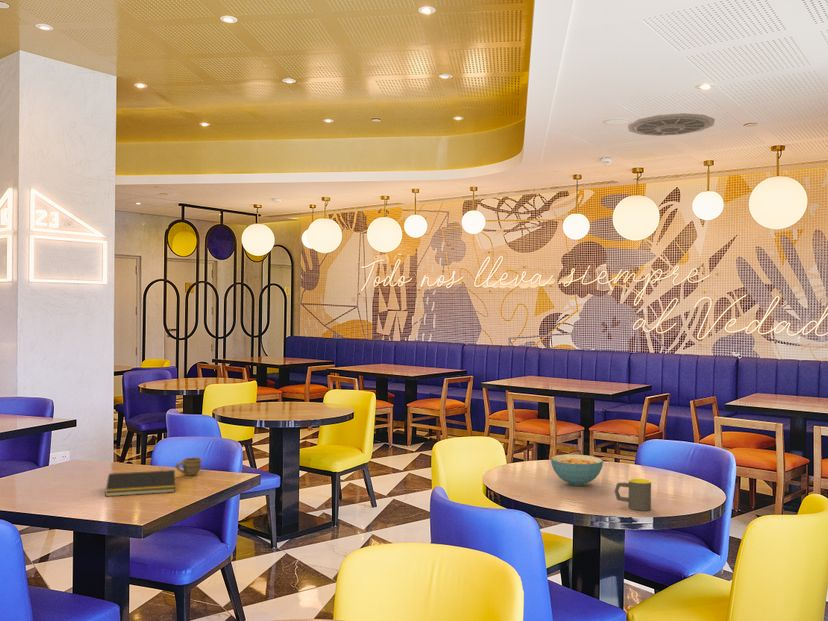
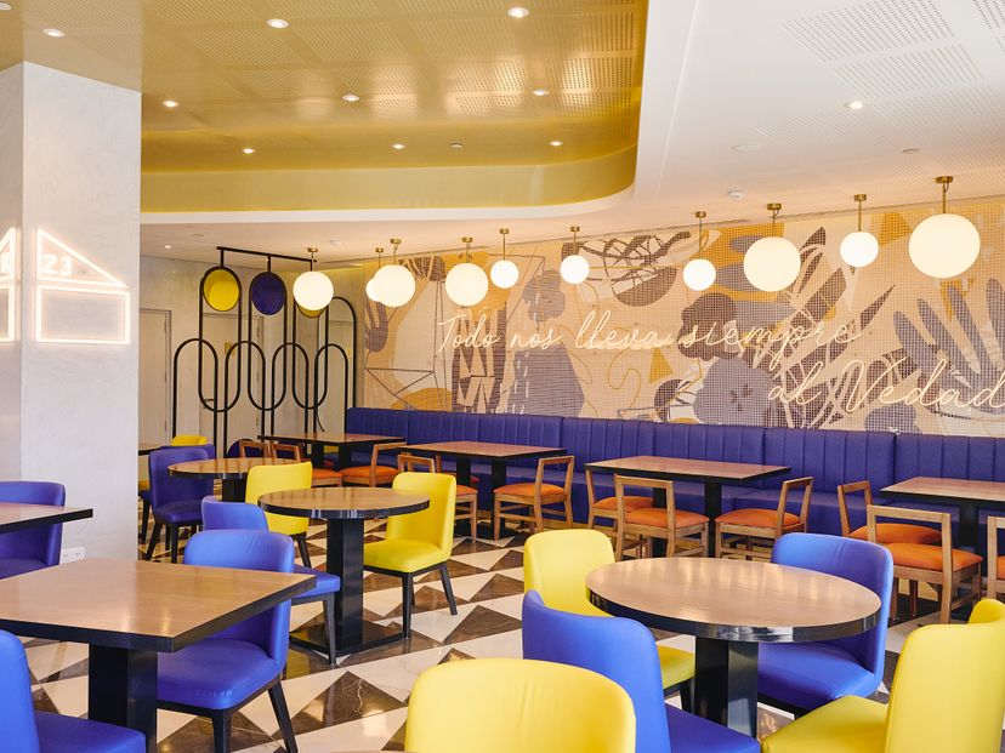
- cup (188, 467)
- cereal bowl (576, 471)
- mug (632, 493)
- notepad (141, 482)
- ceiling vent (670, 127)
